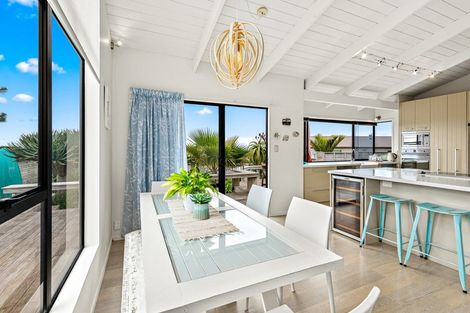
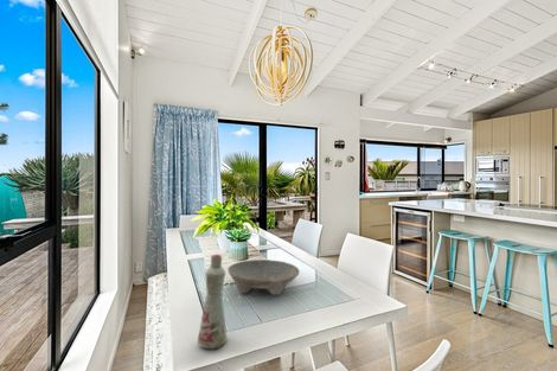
+ bowl (263, 276)
+ bottle (212, 298)
